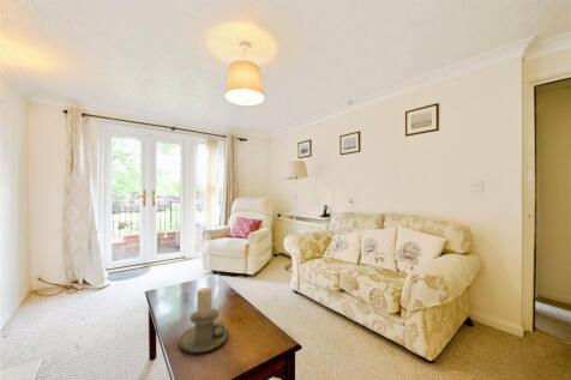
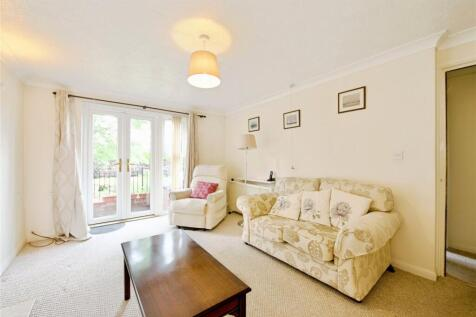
- candle holder (204, 314)
